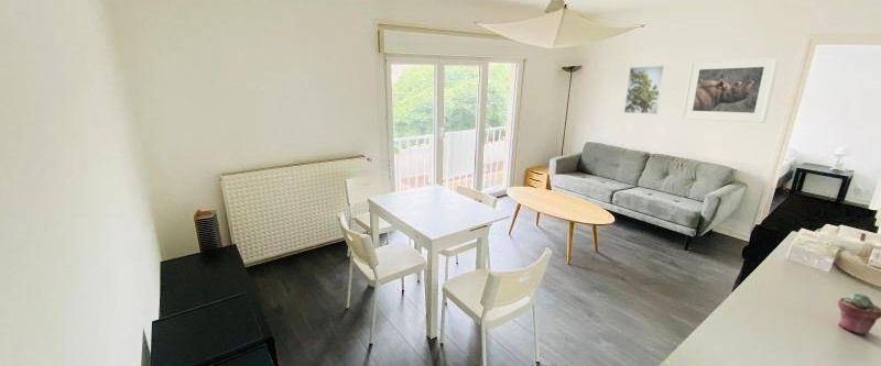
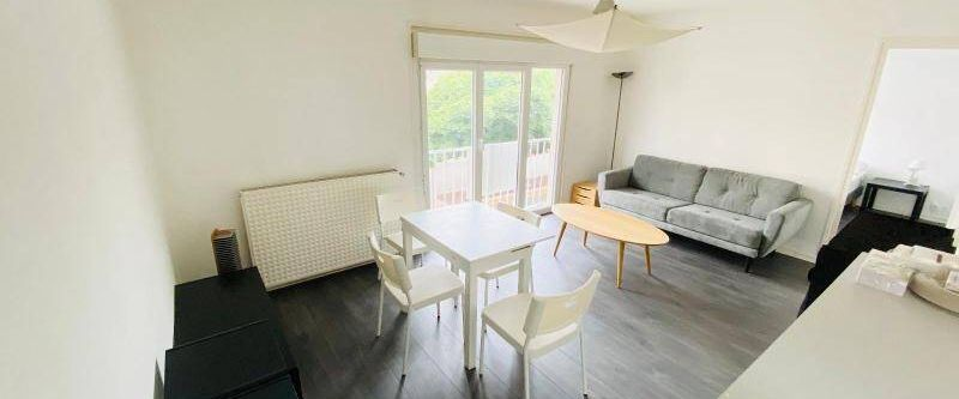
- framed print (726, 90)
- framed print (643, 90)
- potted succulent (858, 311)
